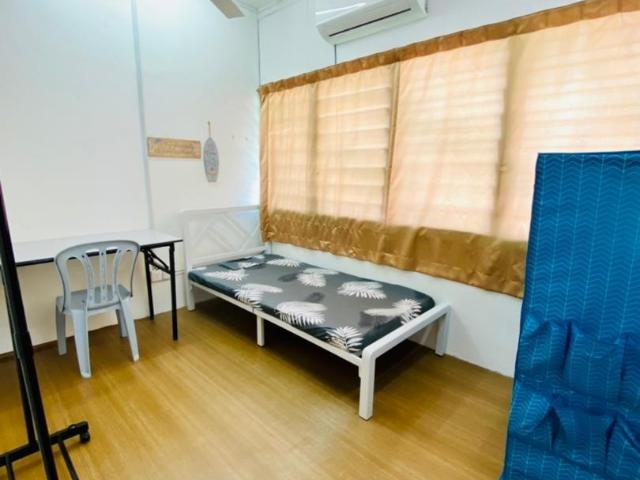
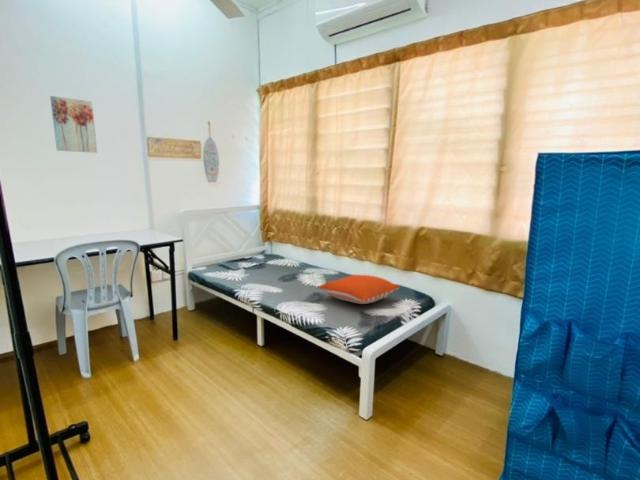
+ pillow (358, 287)
+ wall art (74, 125)
